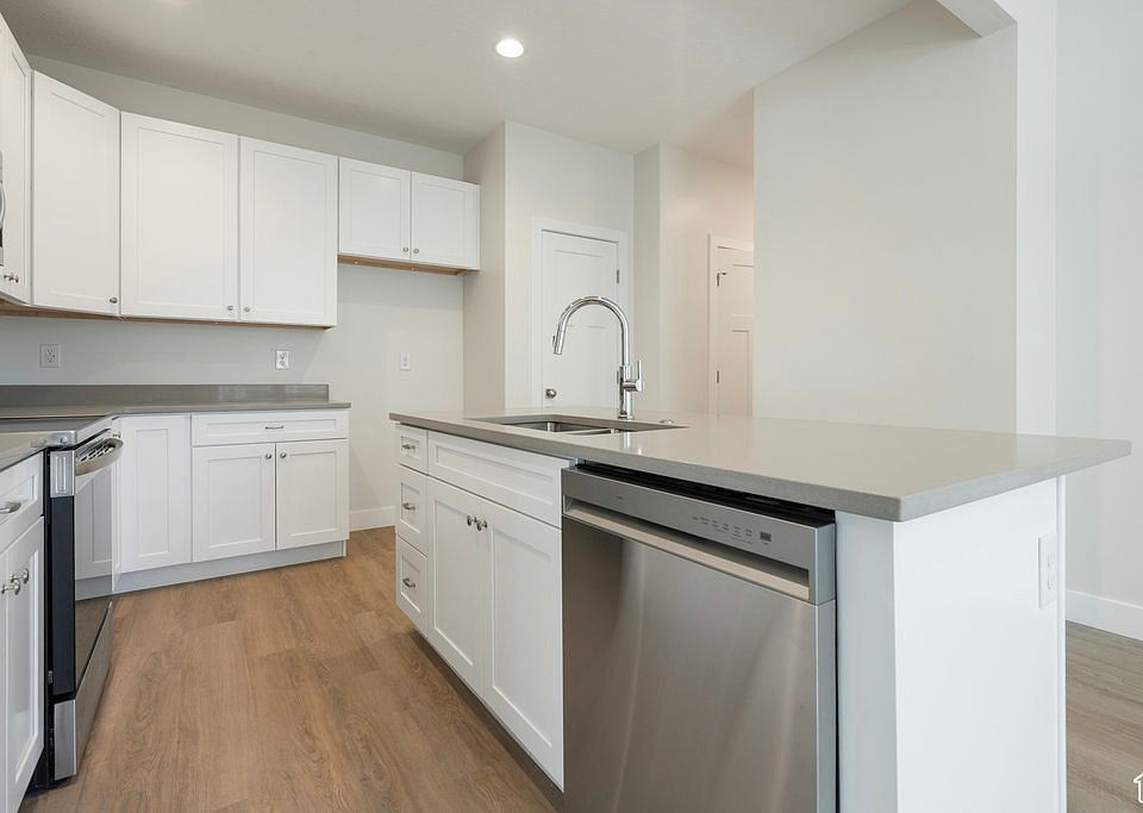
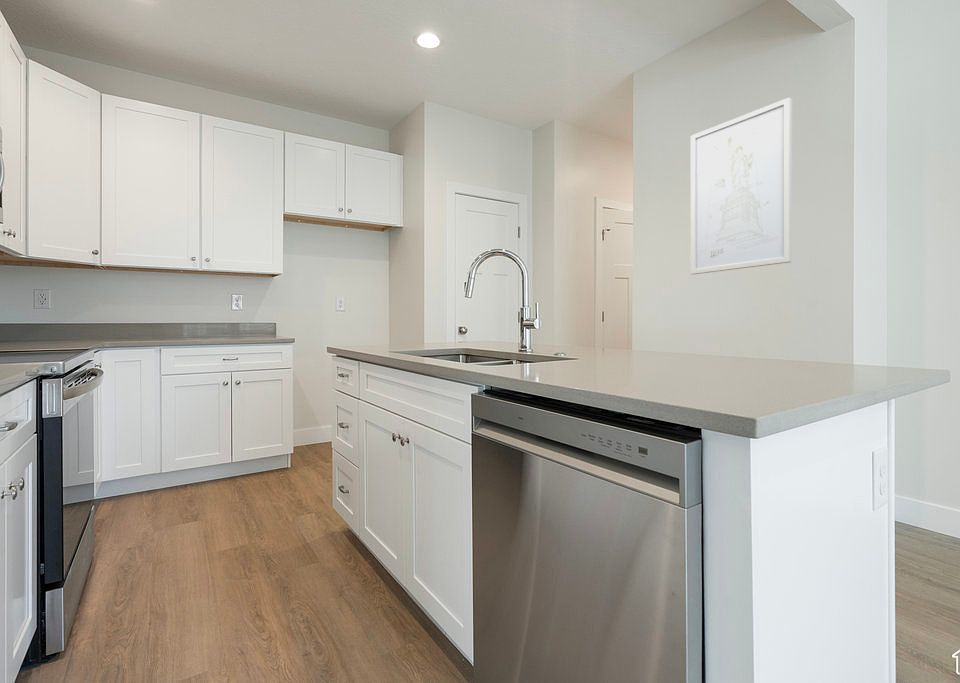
+ wall art (737, 193)
